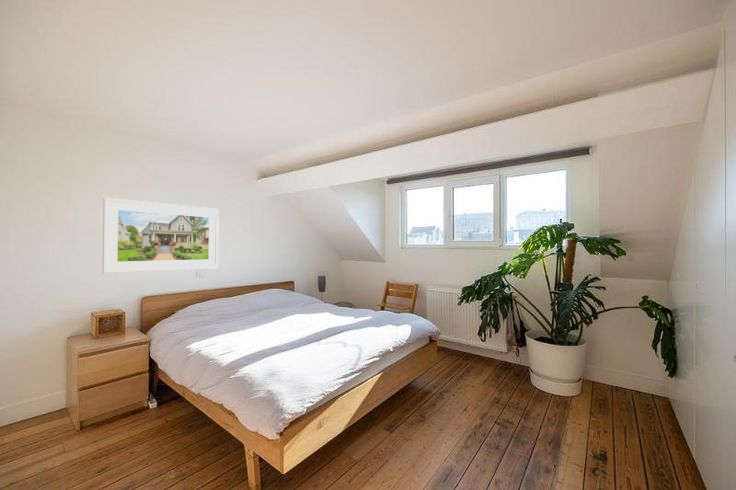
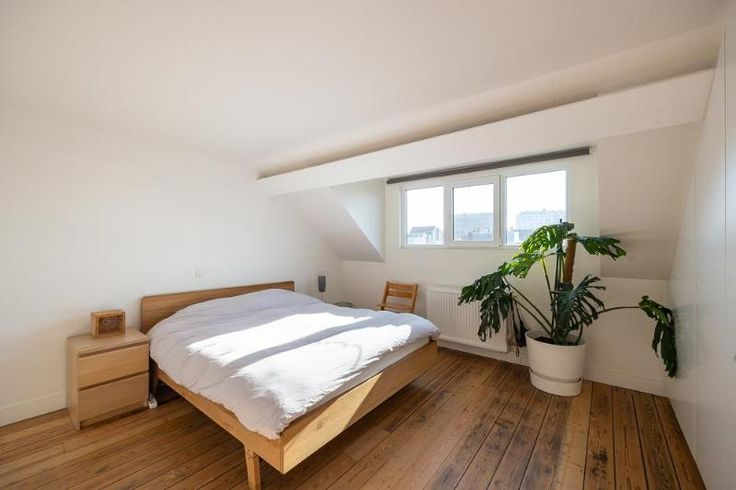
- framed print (167, 237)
